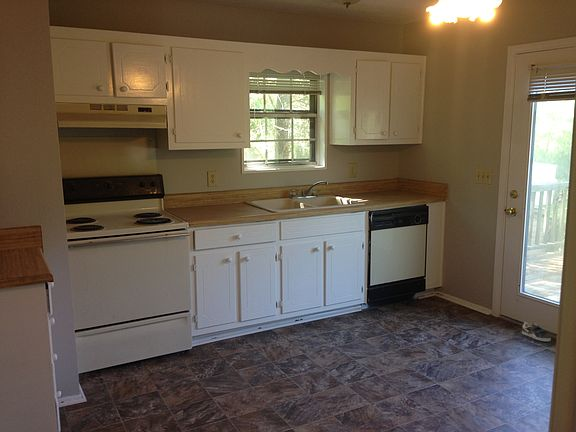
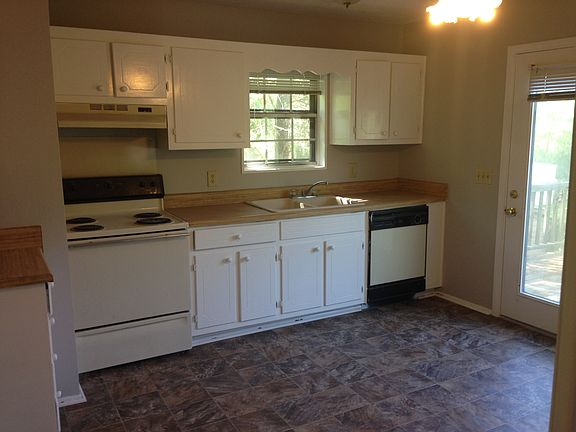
- sneaker (535, 331)
